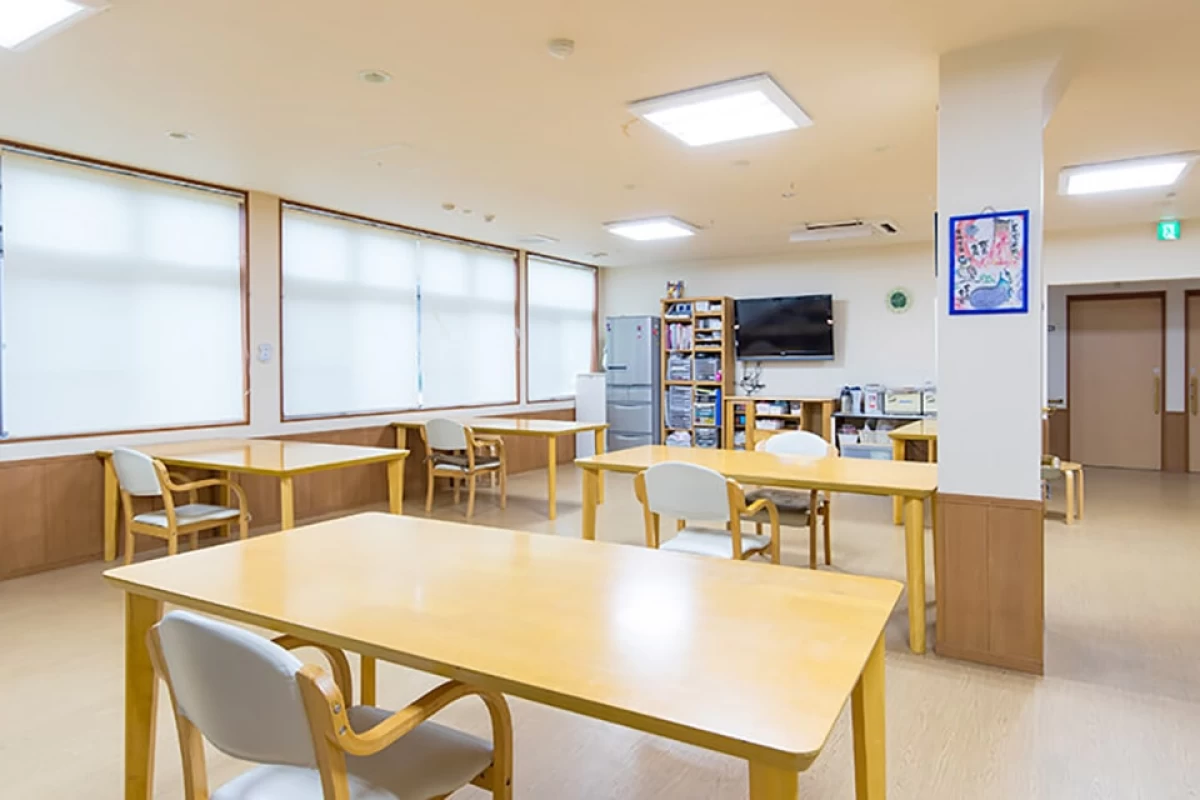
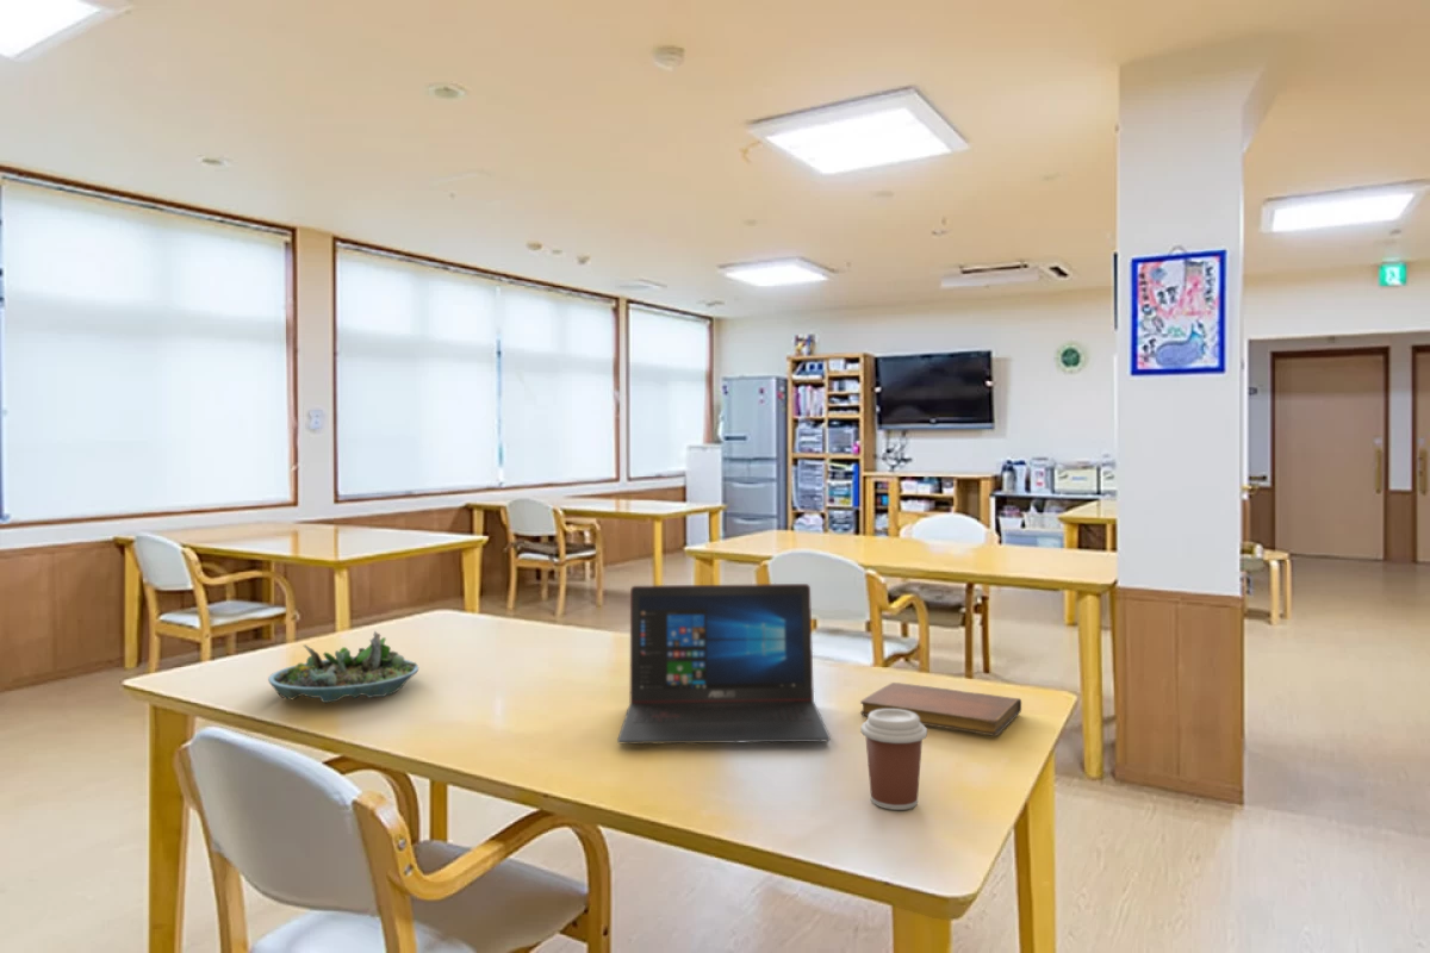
+ coffee cup (894, 758)
+ laptop (721, 658)
+ notebook (940, 705)
+ succulent planter (346, 660)
